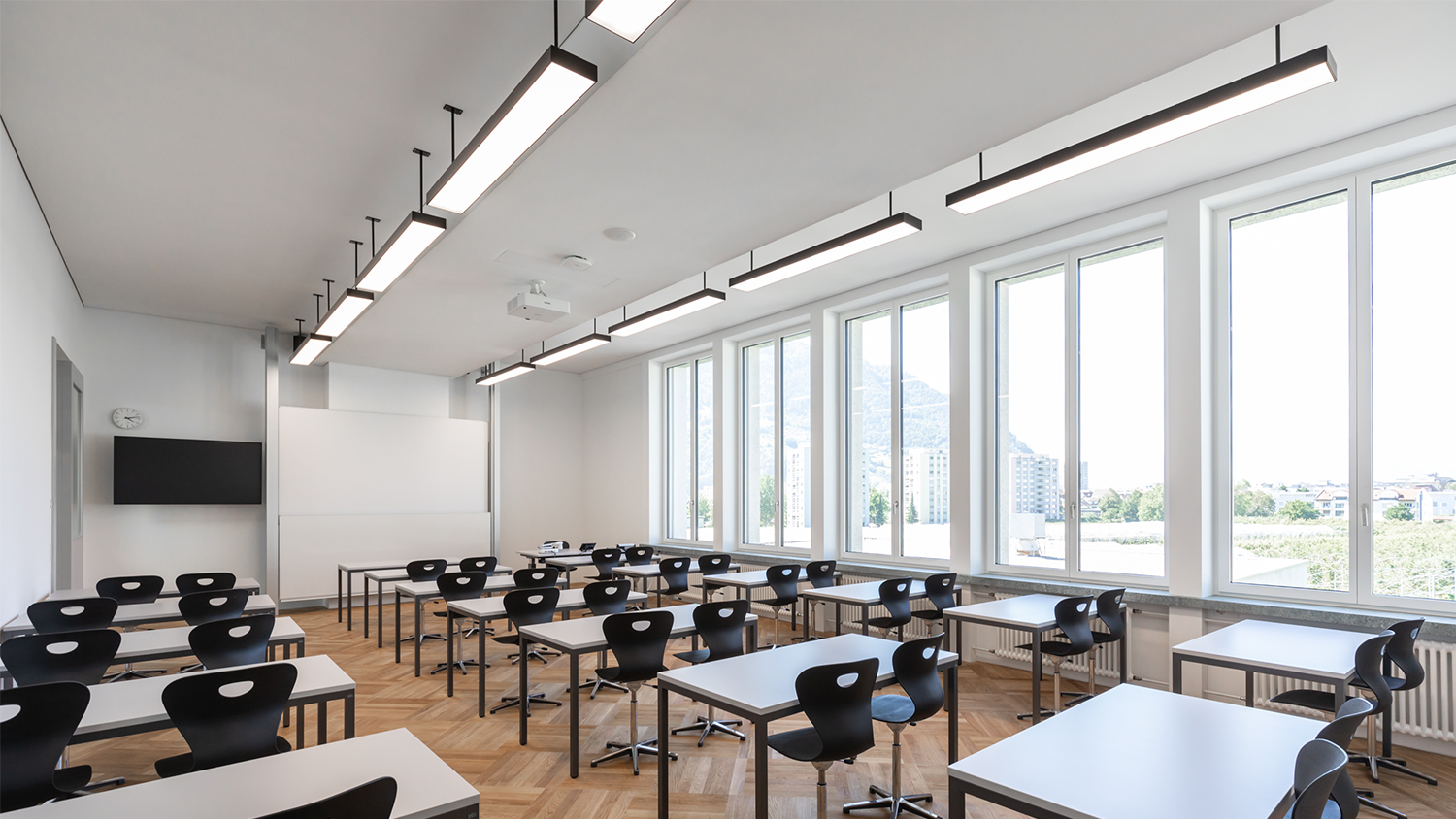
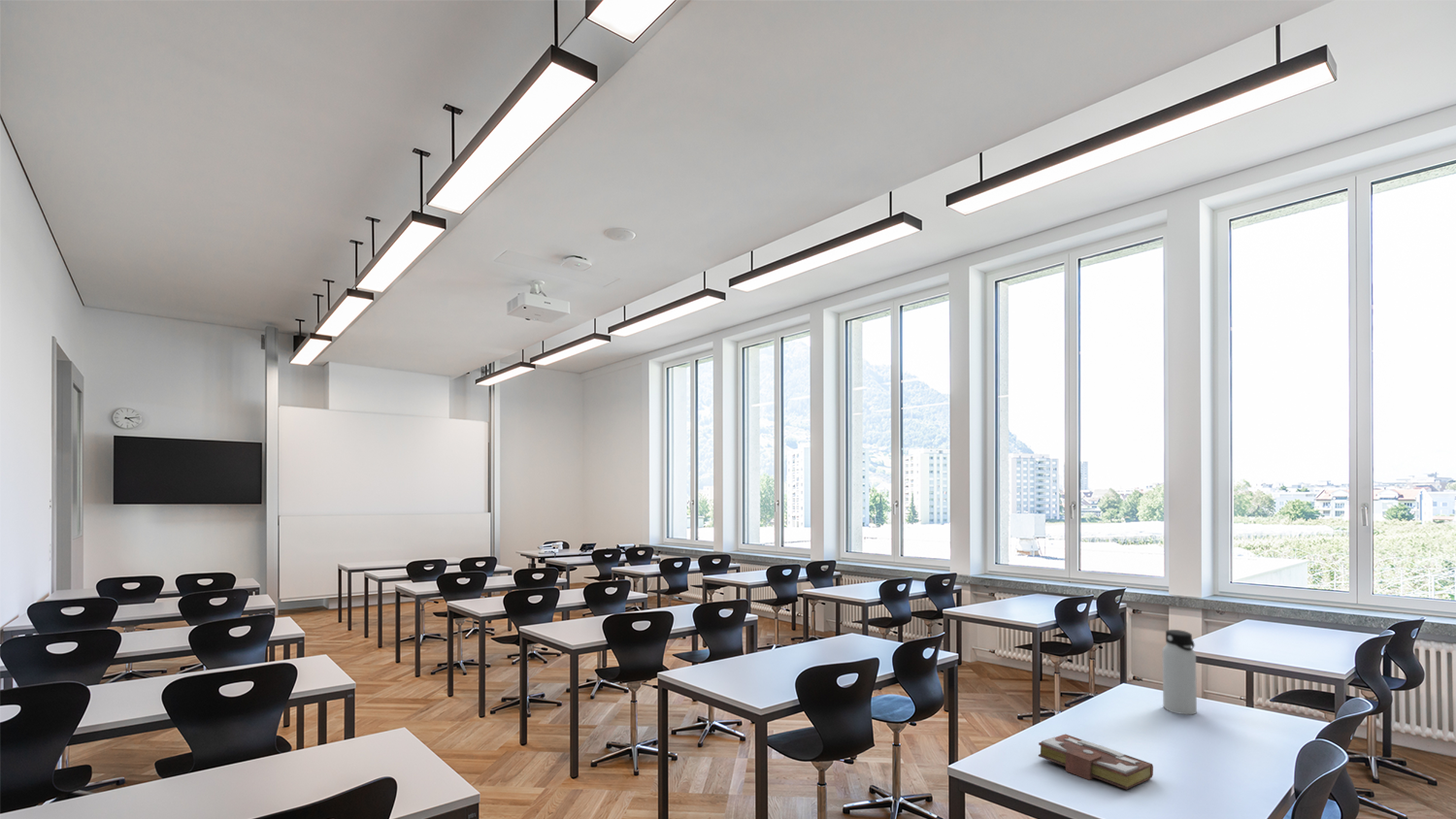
+ book (1093, 759)
+ water bottle (1178, 671)
